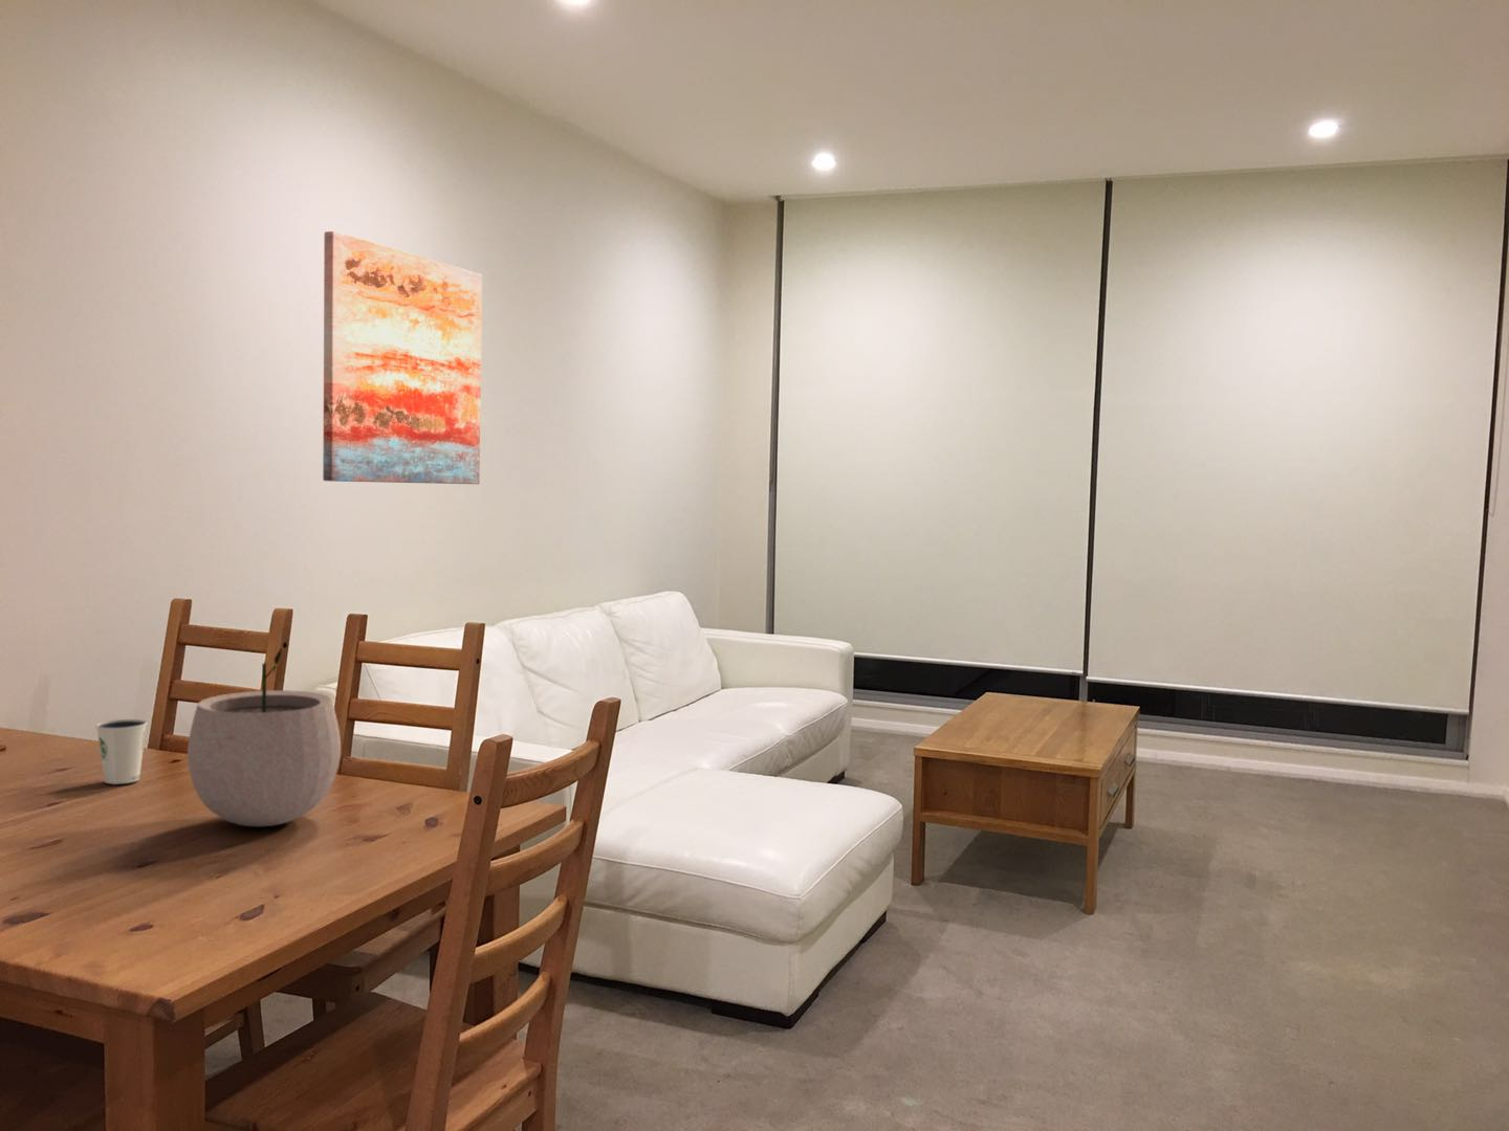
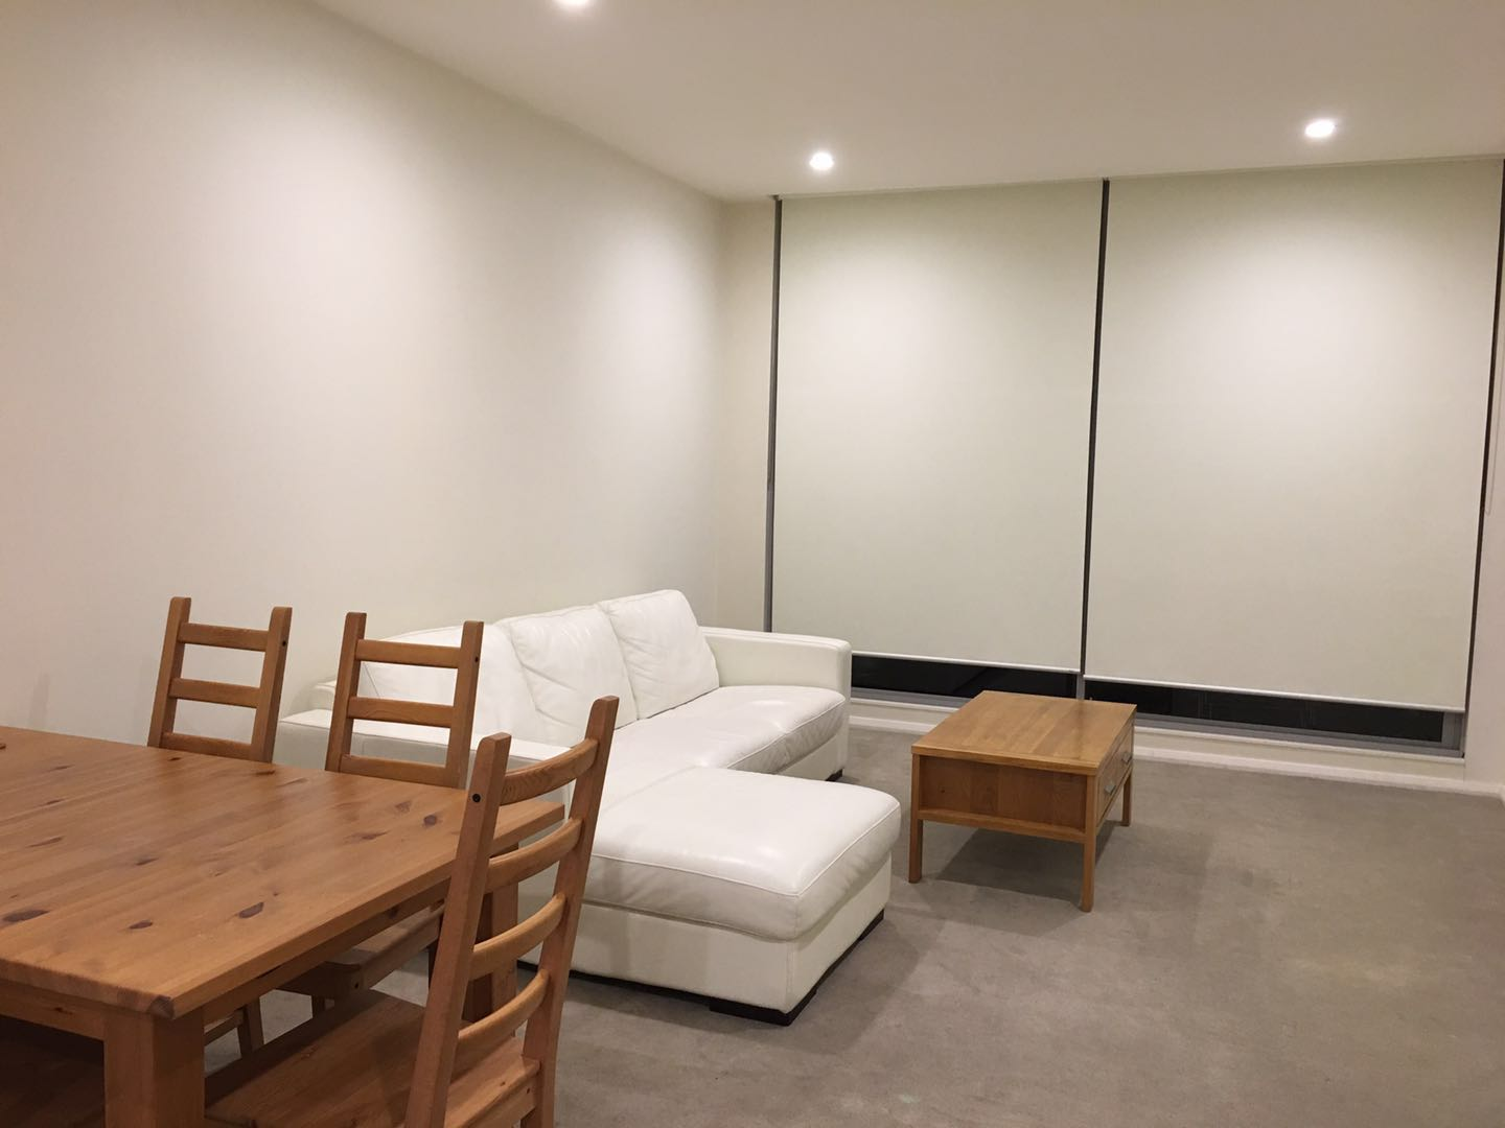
- dixie cup (121, 752)
- wall art (409, 368)
- plant pot (265, 734)
